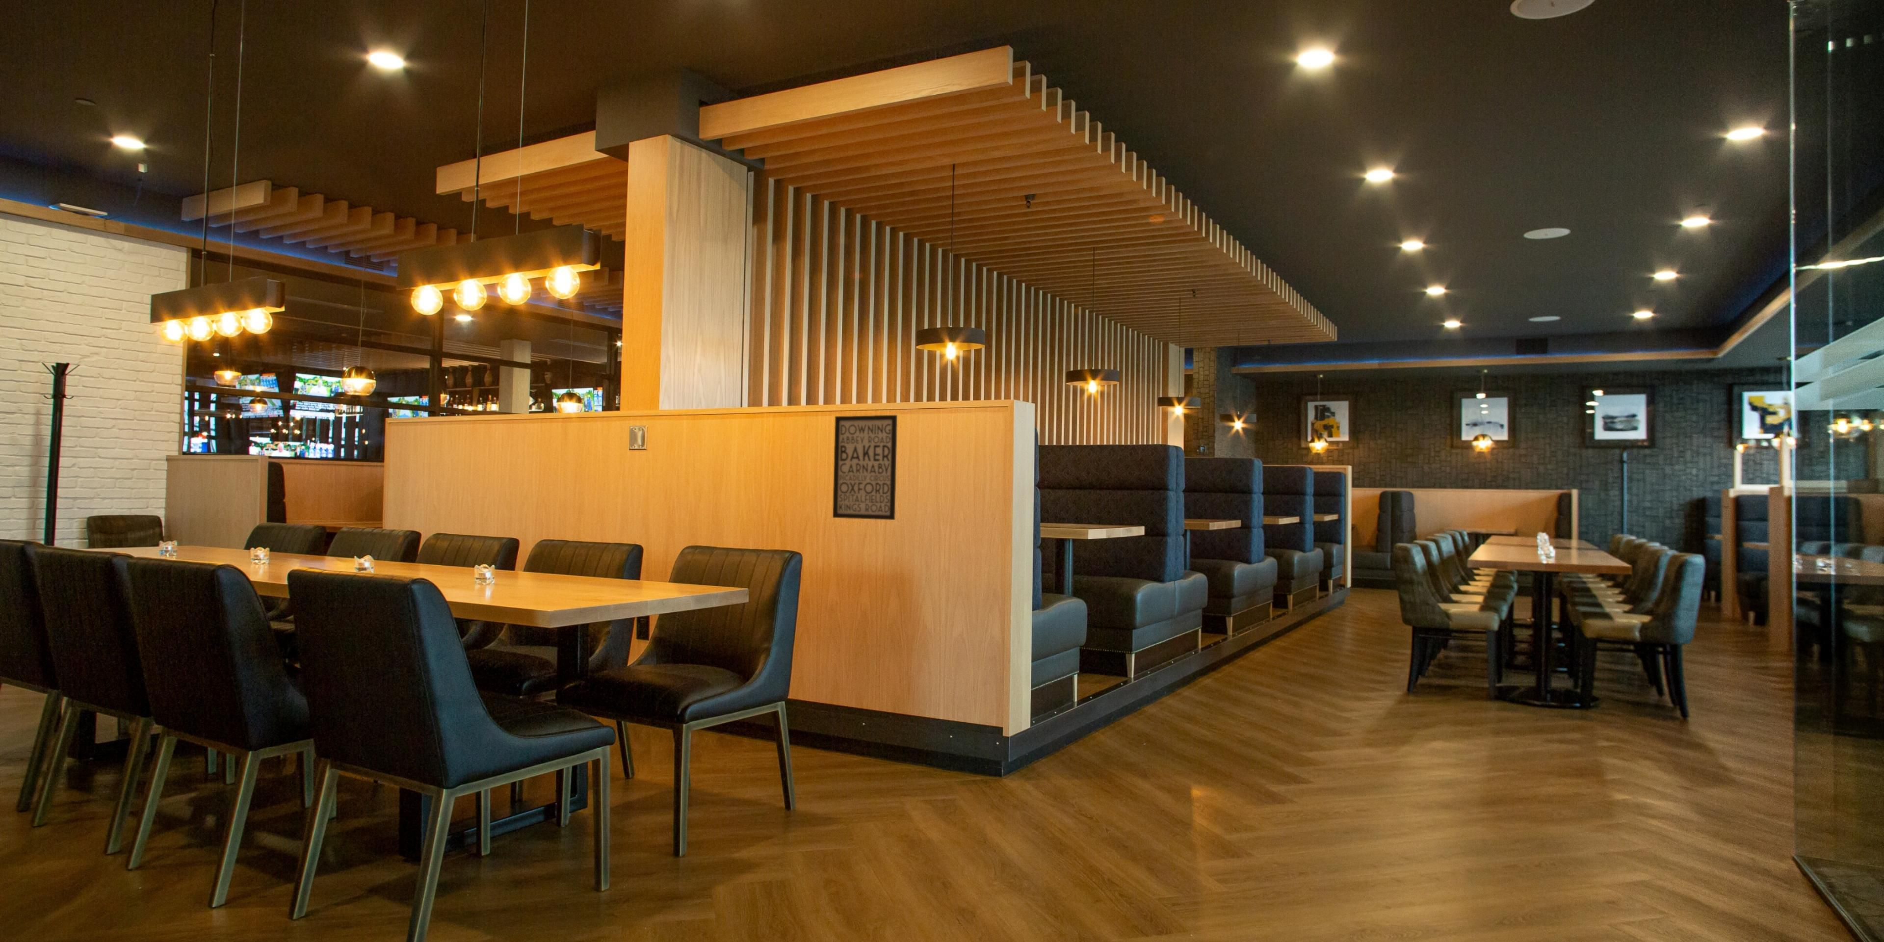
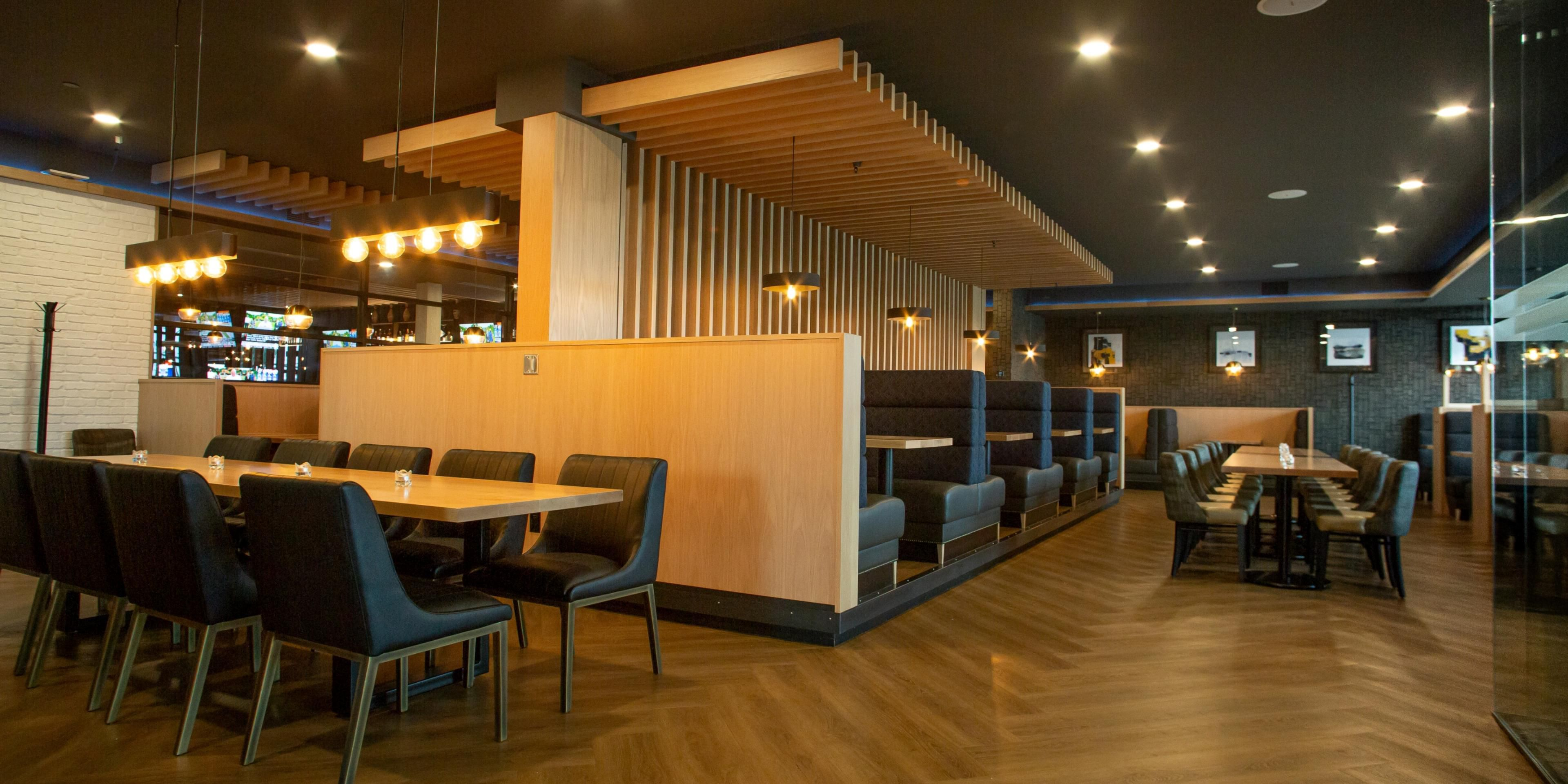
- wall art (864, 467)
